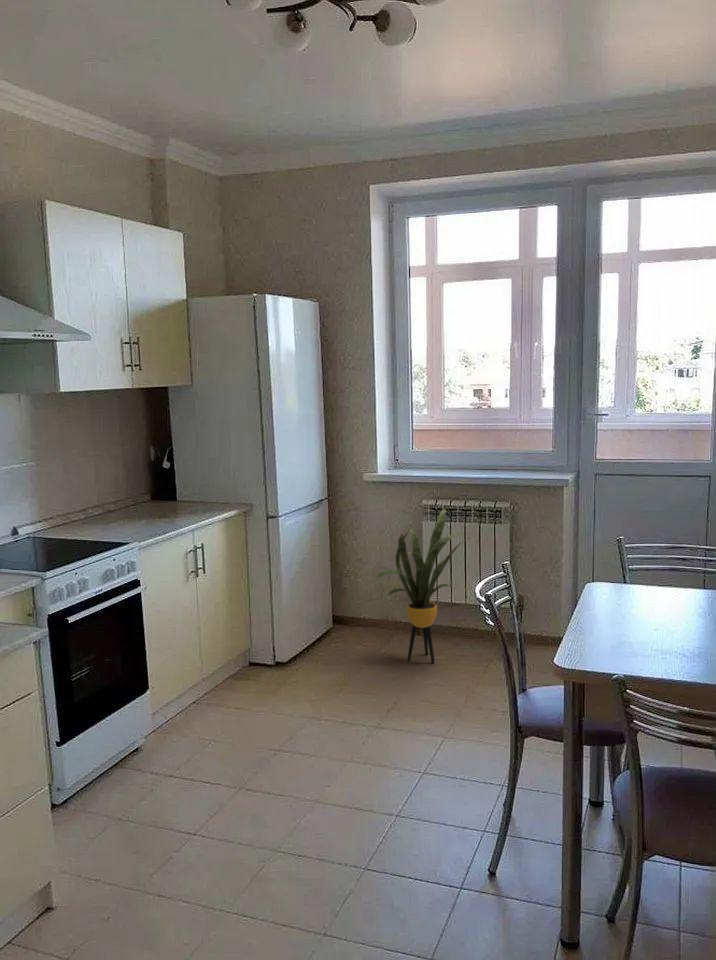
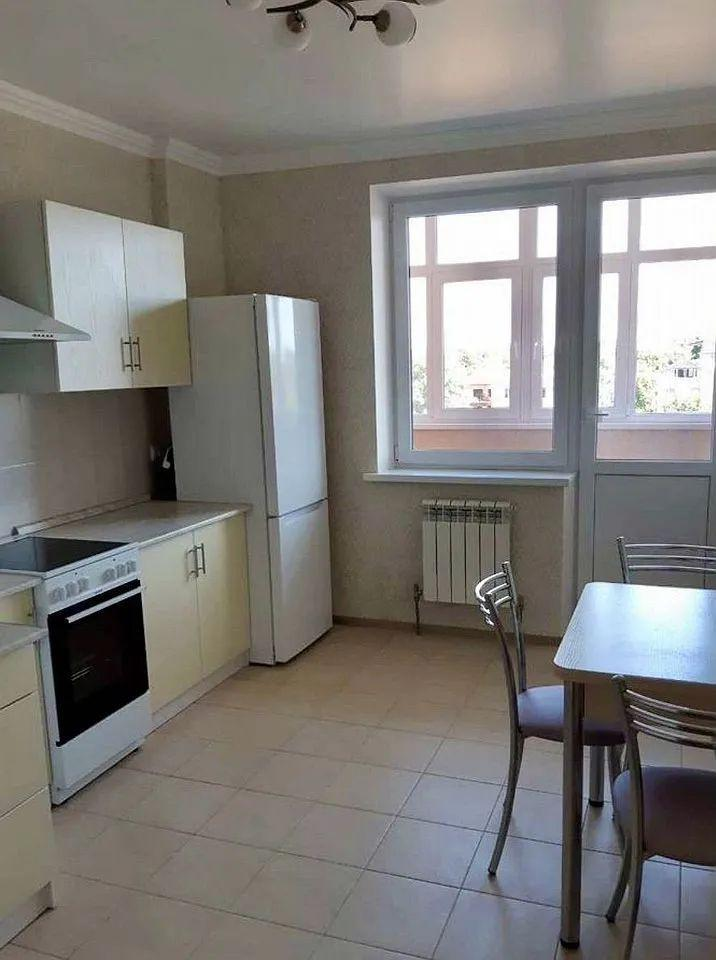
- house plant (430, 588)
